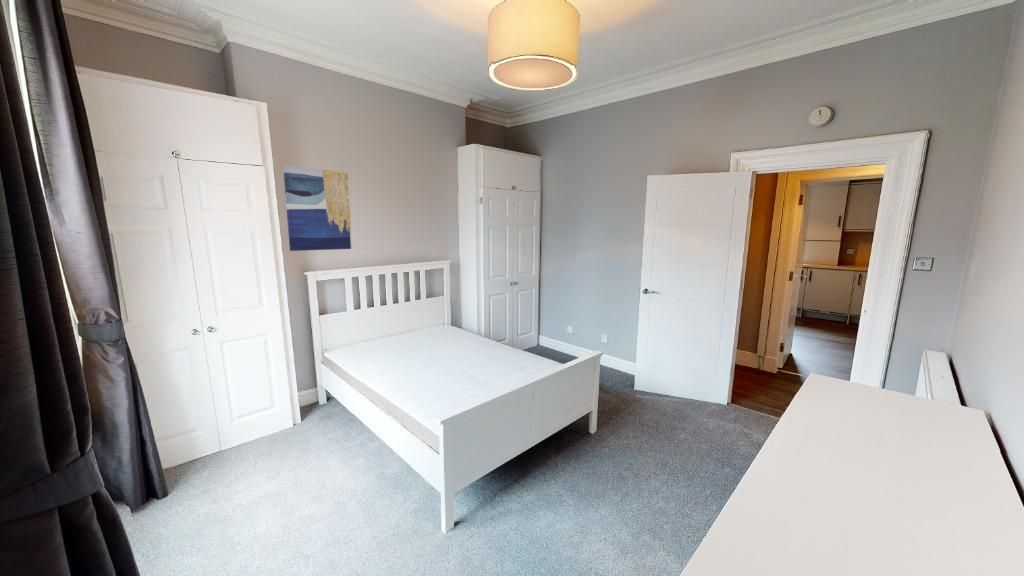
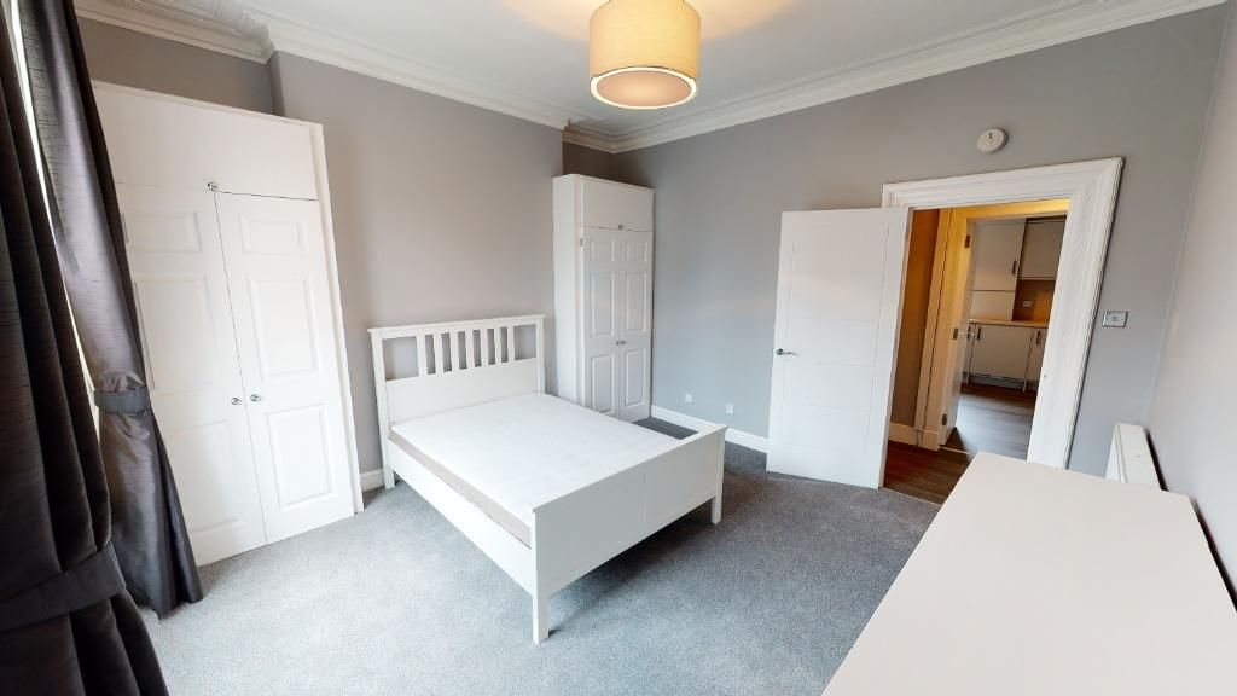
- wall art (319, 210)
